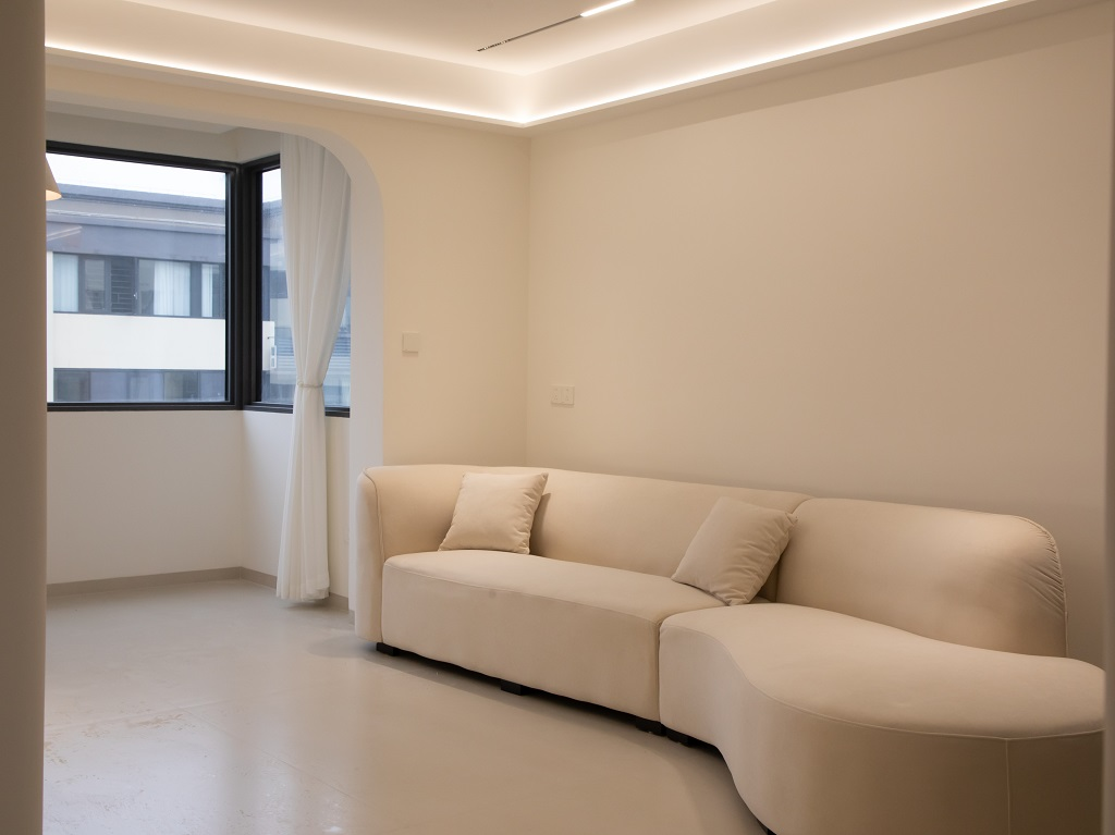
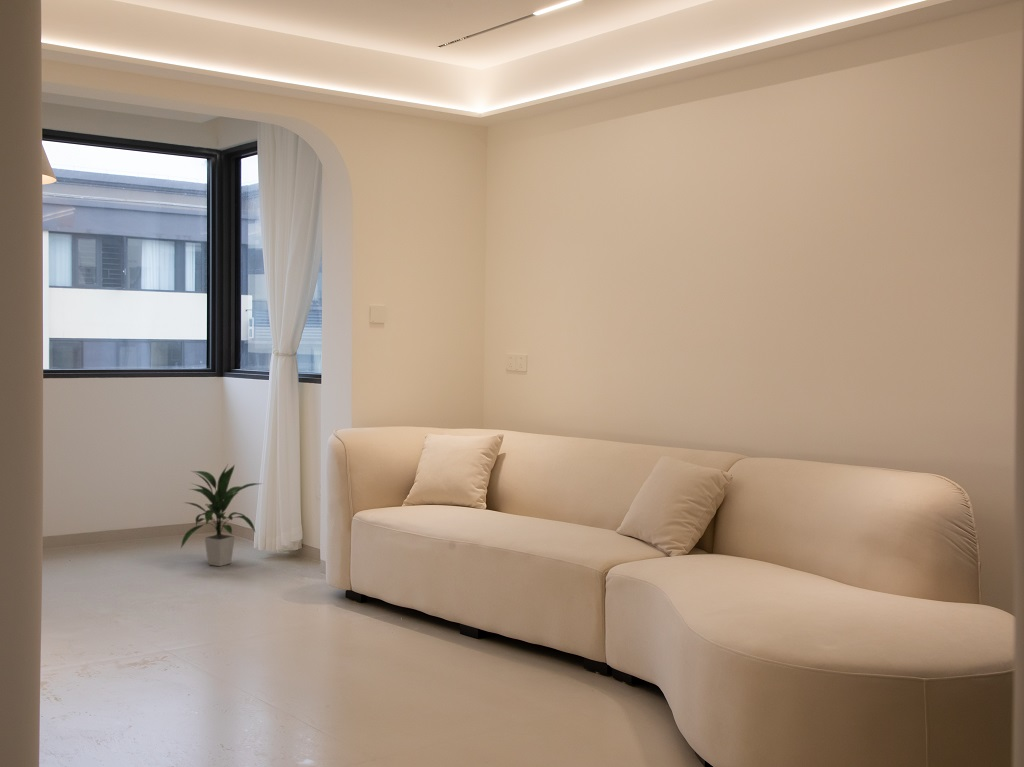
+ indoor plant (215, 513)
